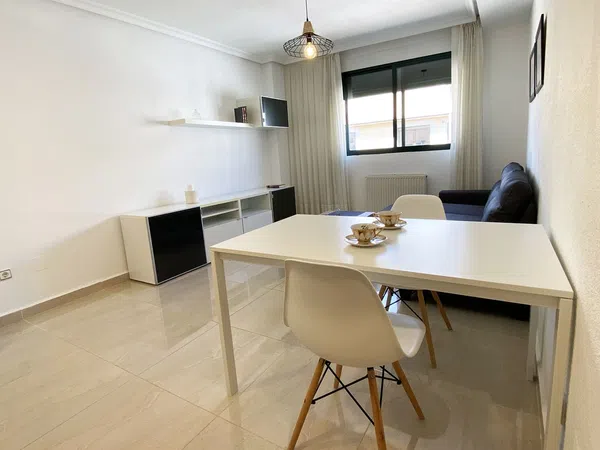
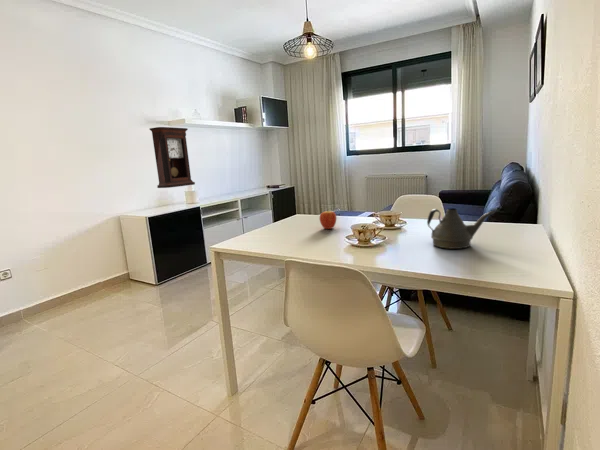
+ pendulum clock (174, 157)
+ fruit (328, 219)
+ teapot (459, 227)
